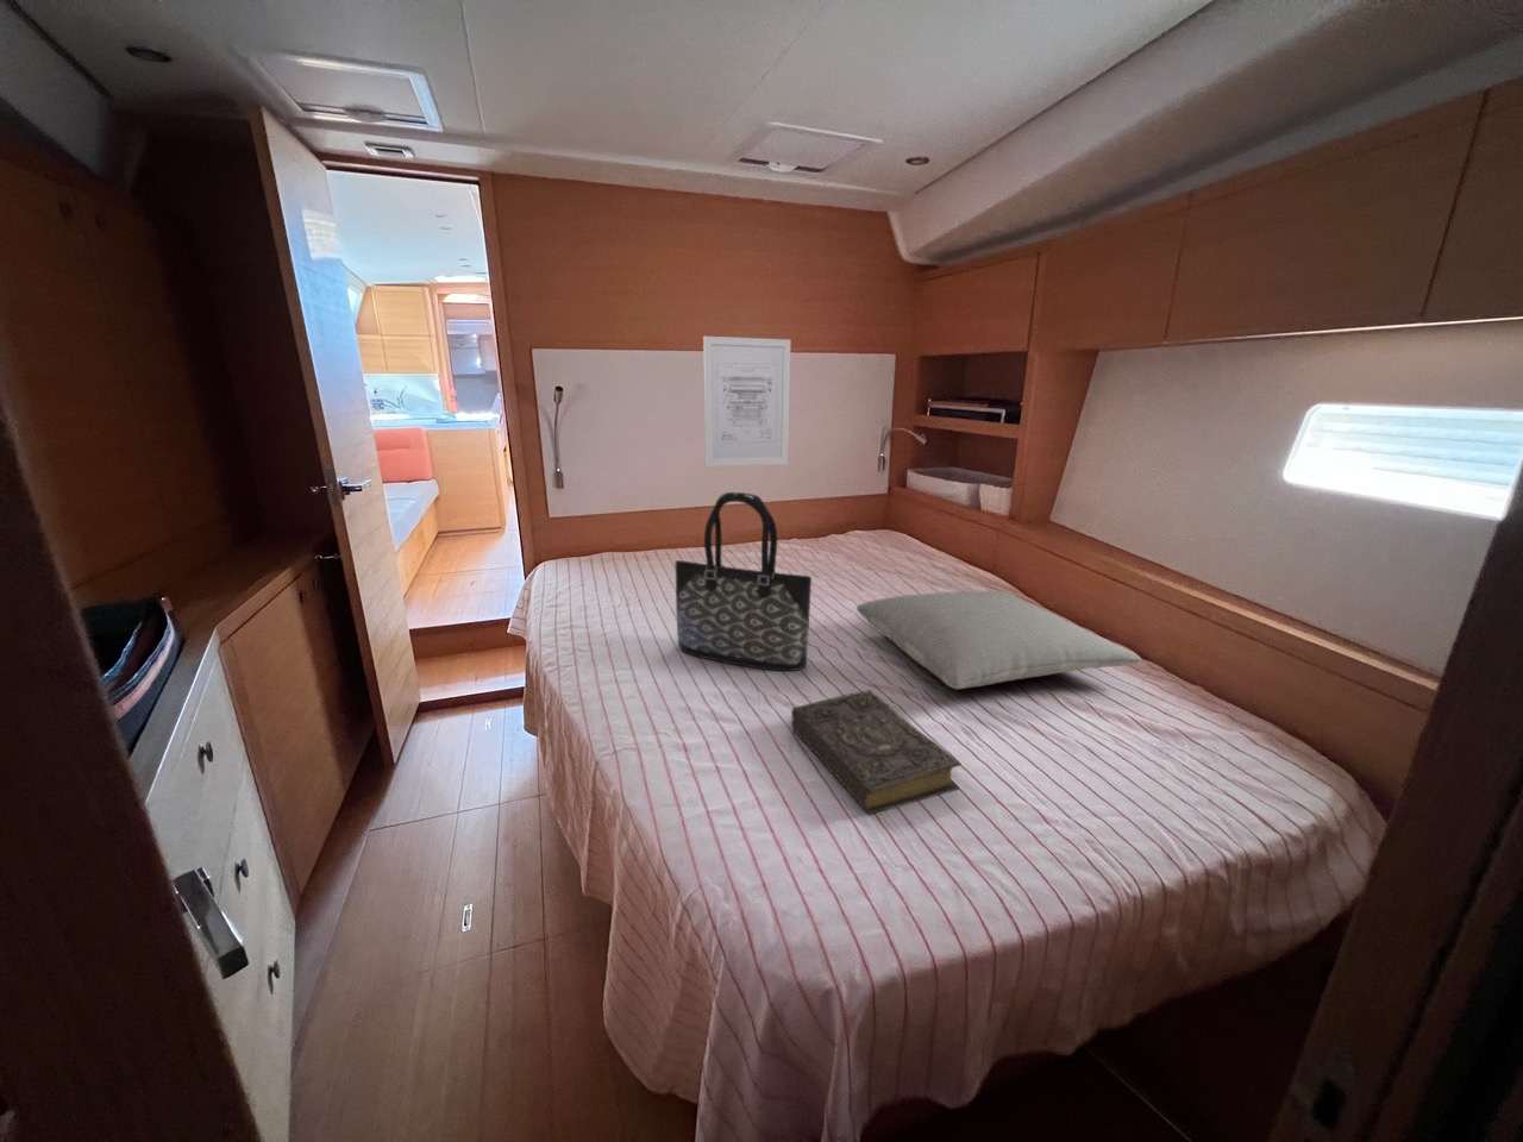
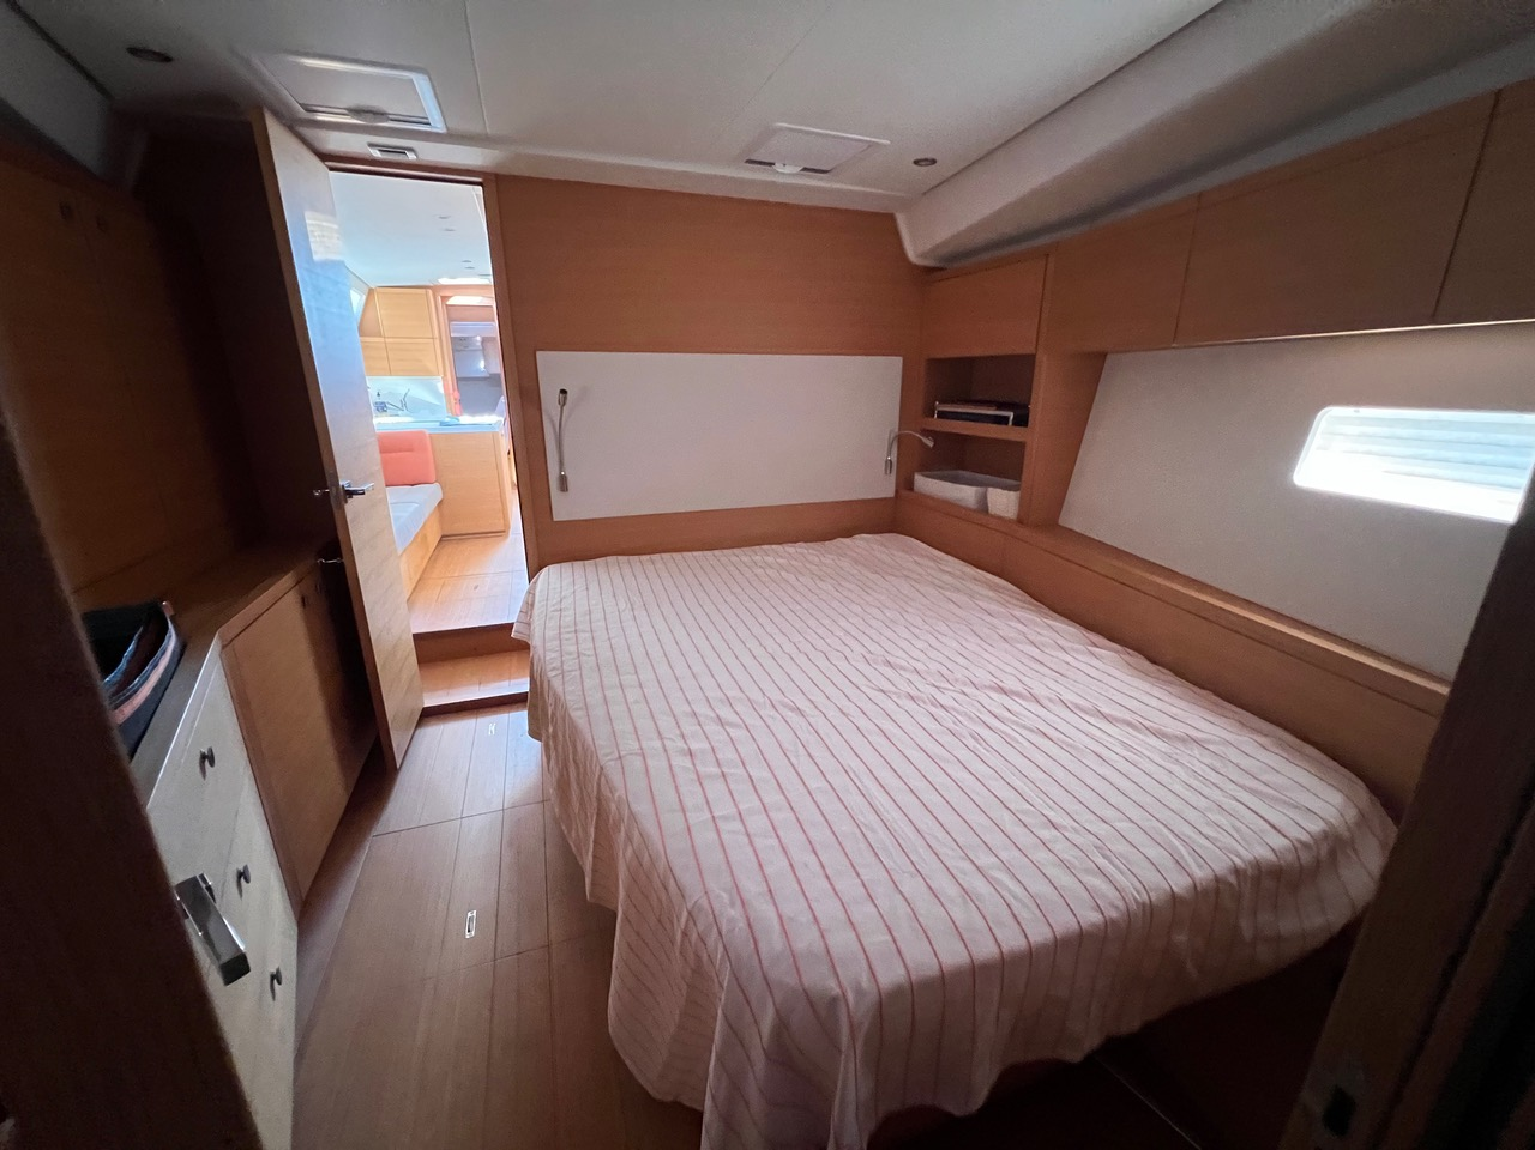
- pillow (985, 631)
- tote bag (739, 578)
- wall art (747, 403)
- book (868, 744)
